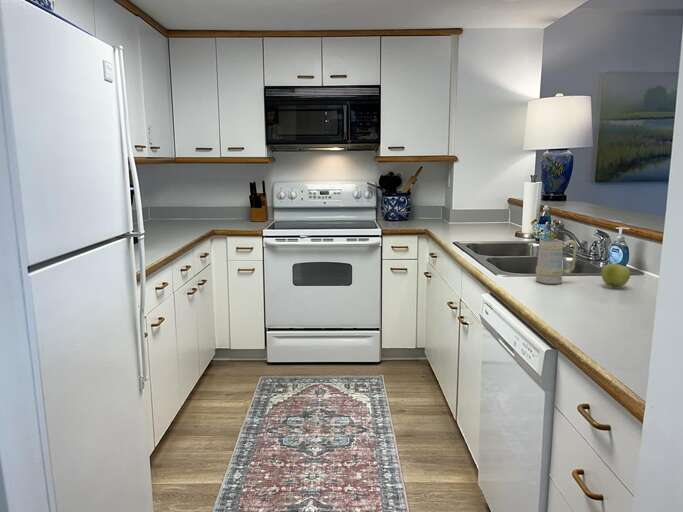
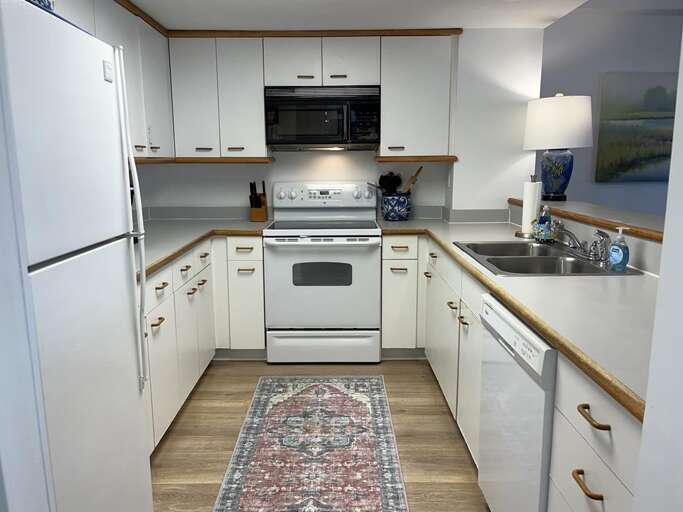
- mug (556, 261)
- apple (615, 275)
